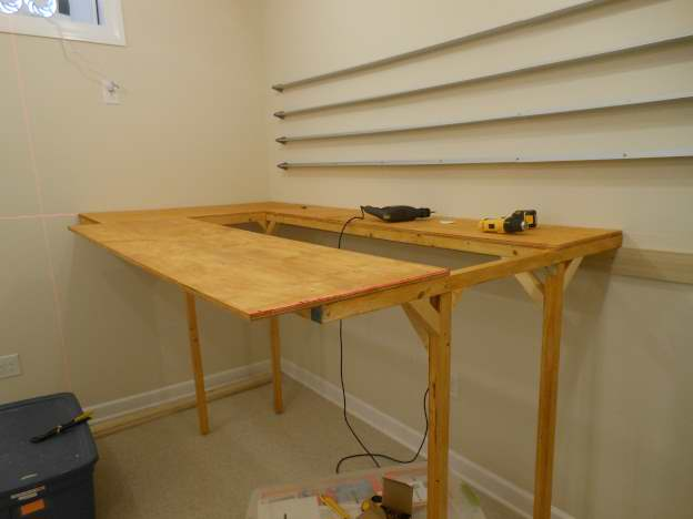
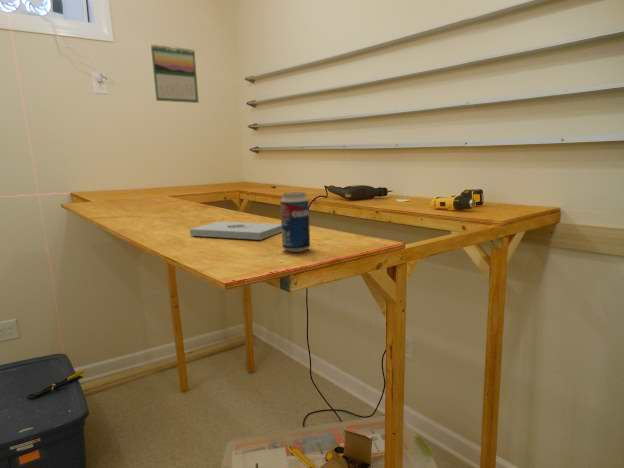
+ calendar (175, 74)
+ notepad (238, 229)
+ beverage can (295, 221)
